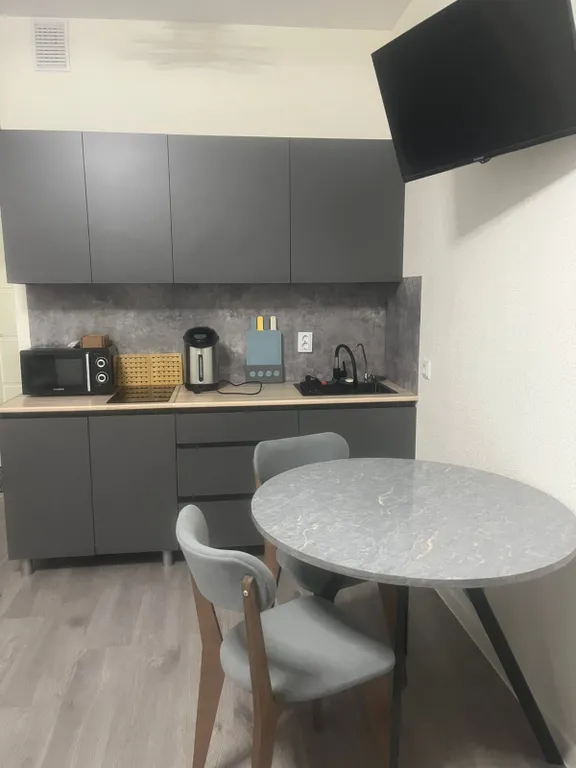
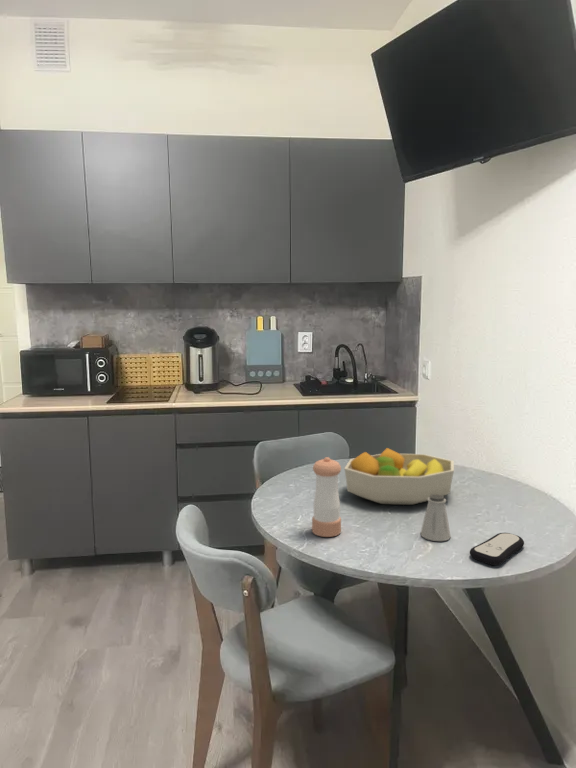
+ pepper shaker (326, 494)
+ saltshaker (436, 515)
+ remote control (498, 547)
+ fruit bowl (400, 472)
